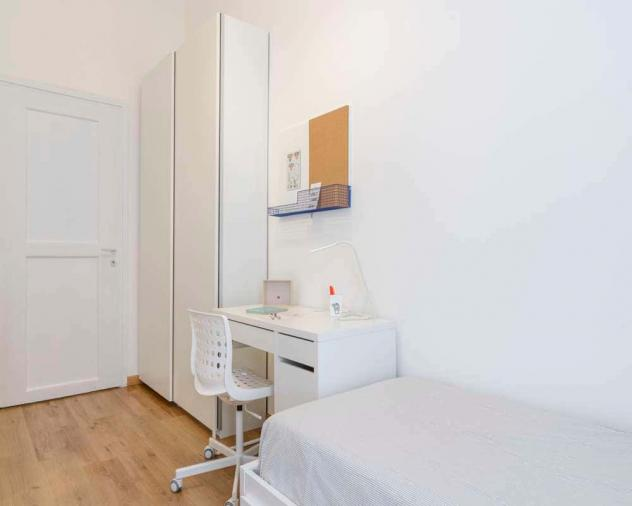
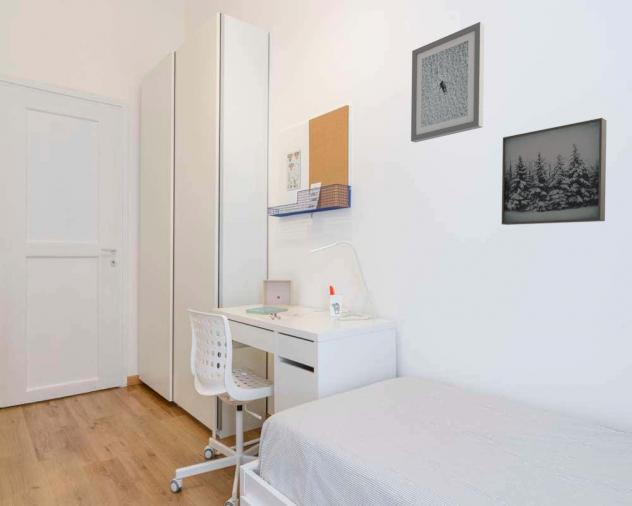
+ wall art (550, 176)
+ wall art (445, 86)
